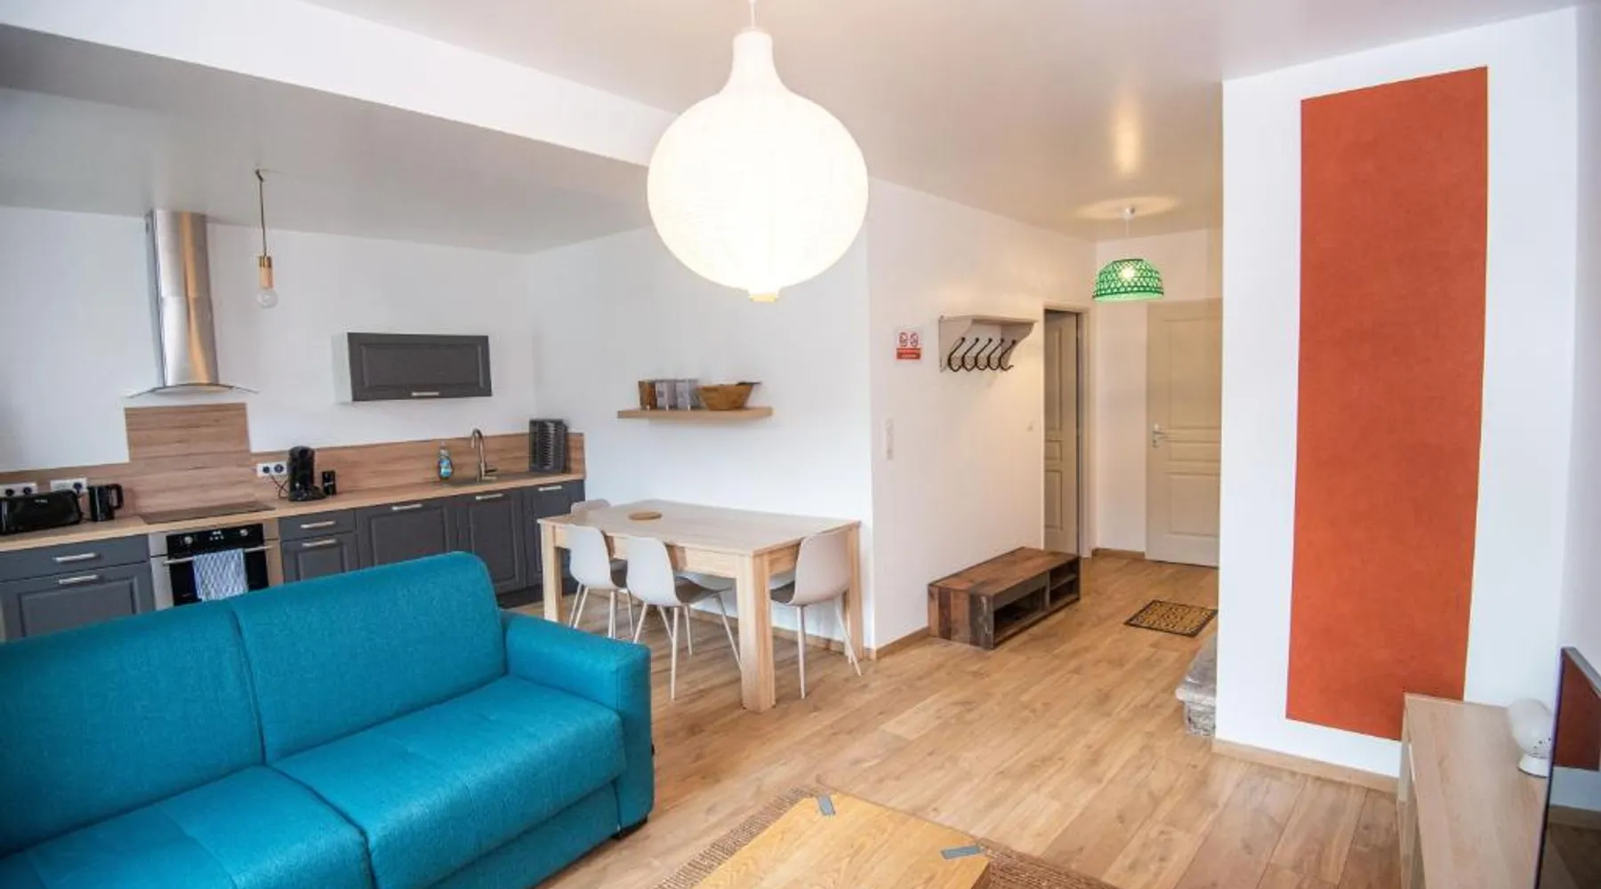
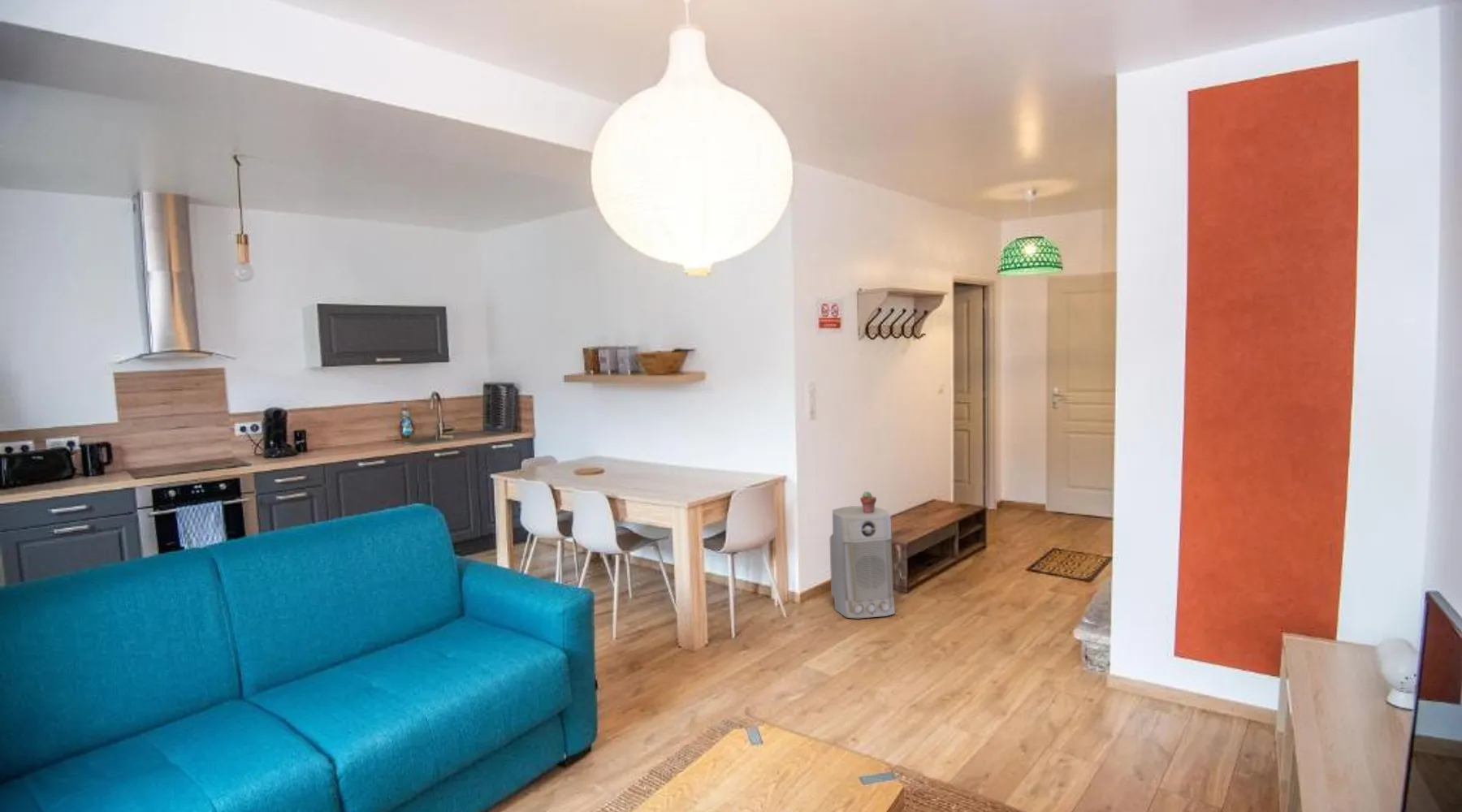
+ air purifier (861, 559)
+ potted succulent (868, 501)
